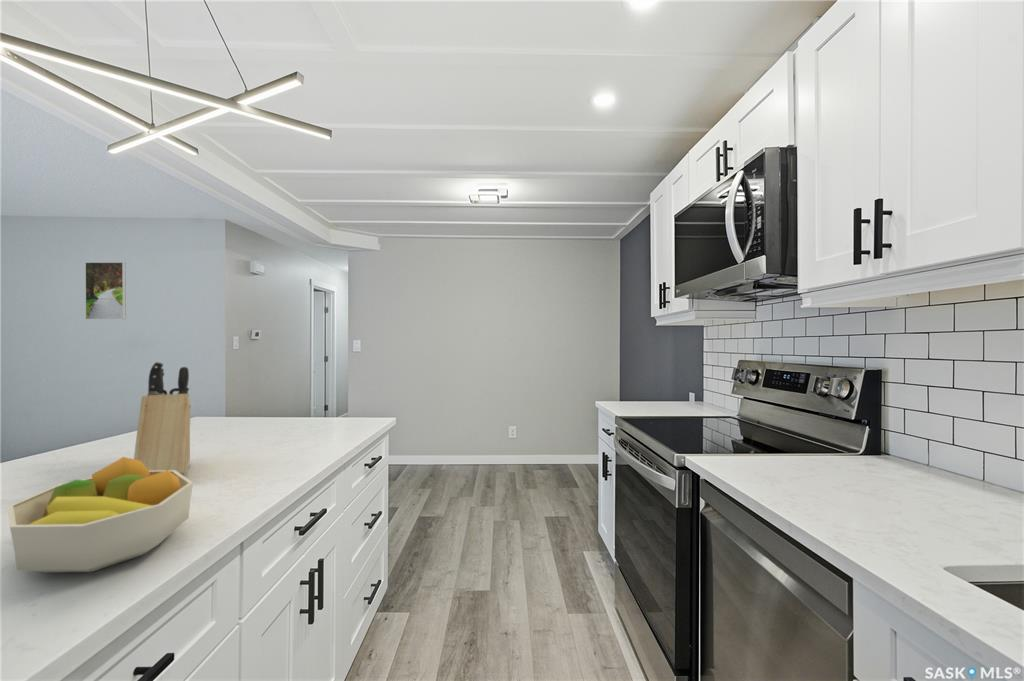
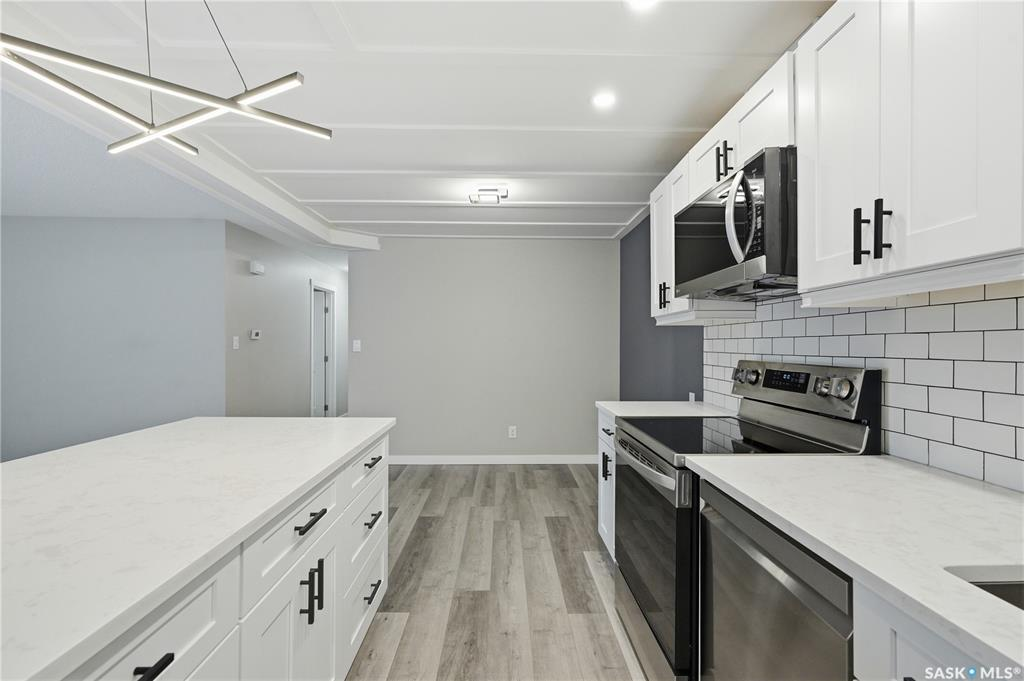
- knife block (165, 416)
- fruit bowl (107, 507)
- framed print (105, 290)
